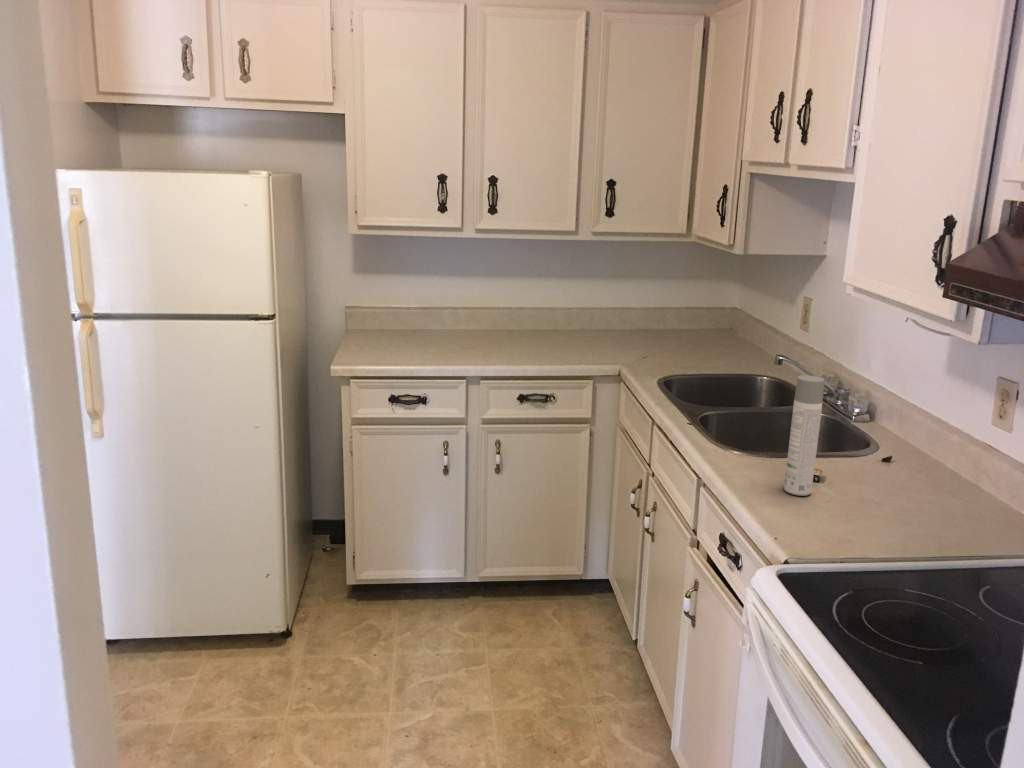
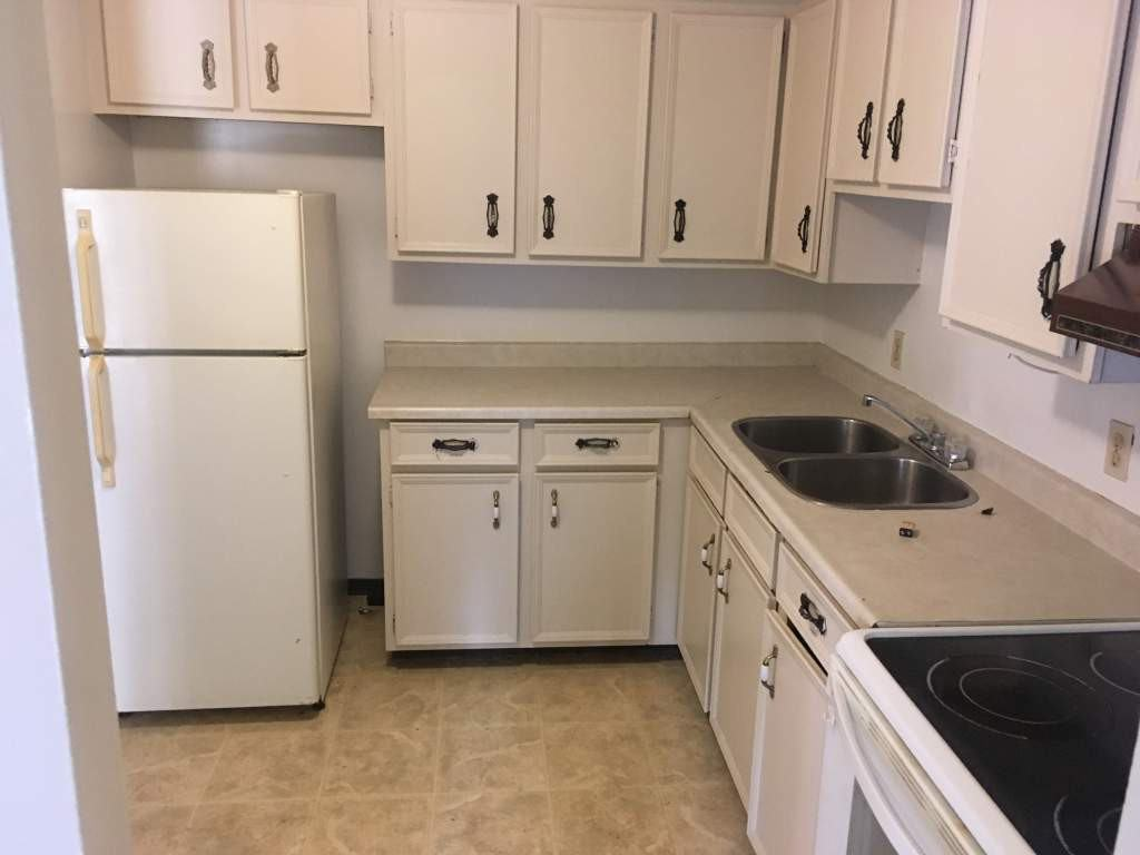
- spray bottle (804, 435)
